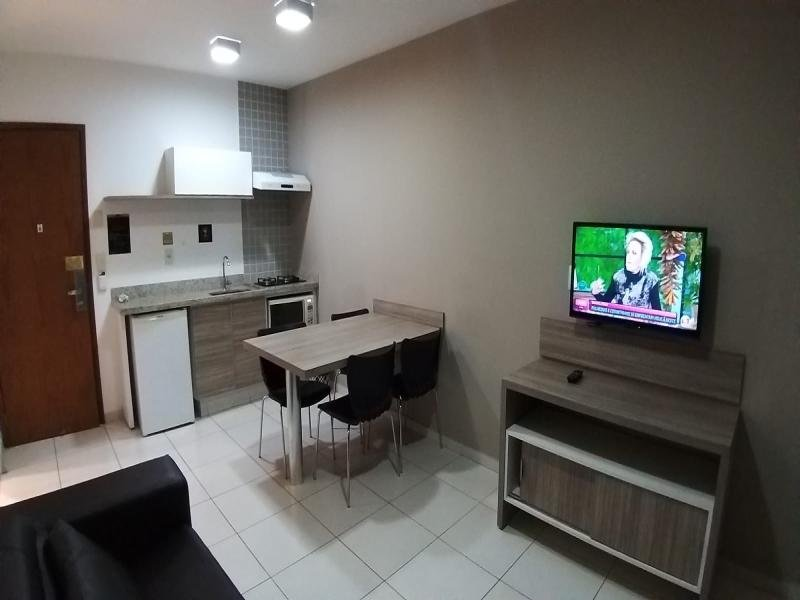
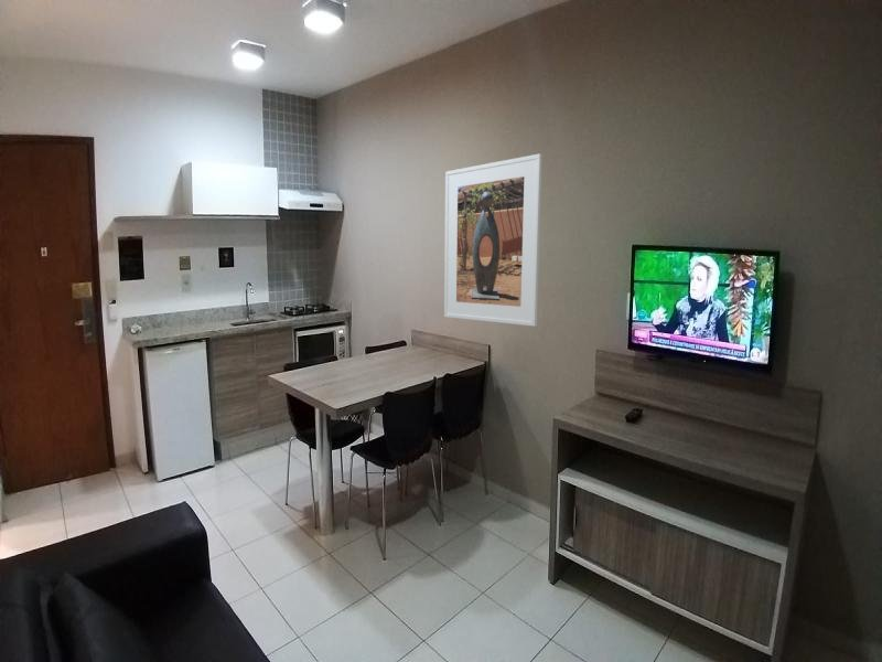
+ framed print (487, 244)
